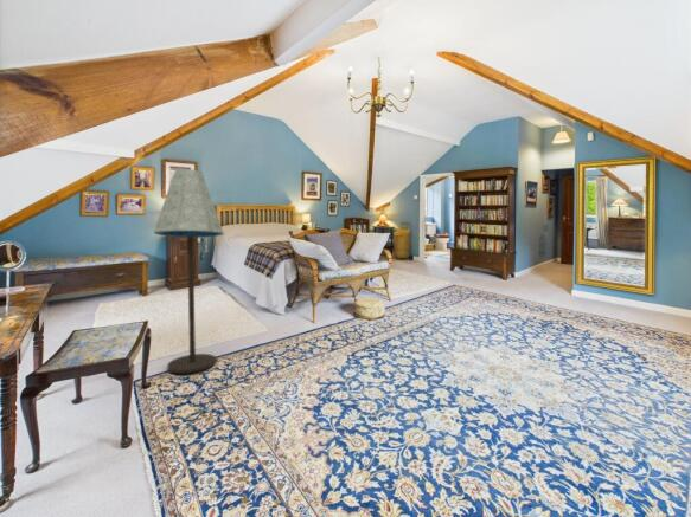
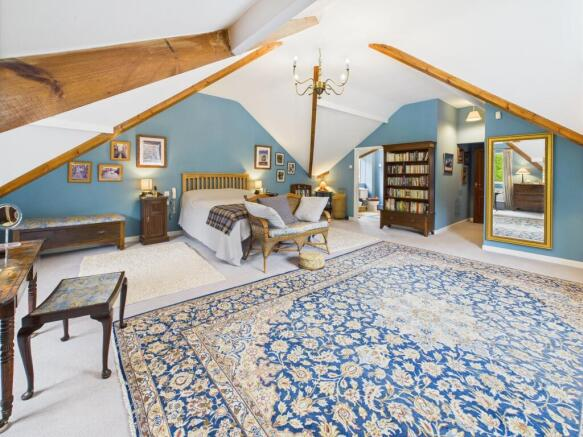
- floor lamp (191, 266)
